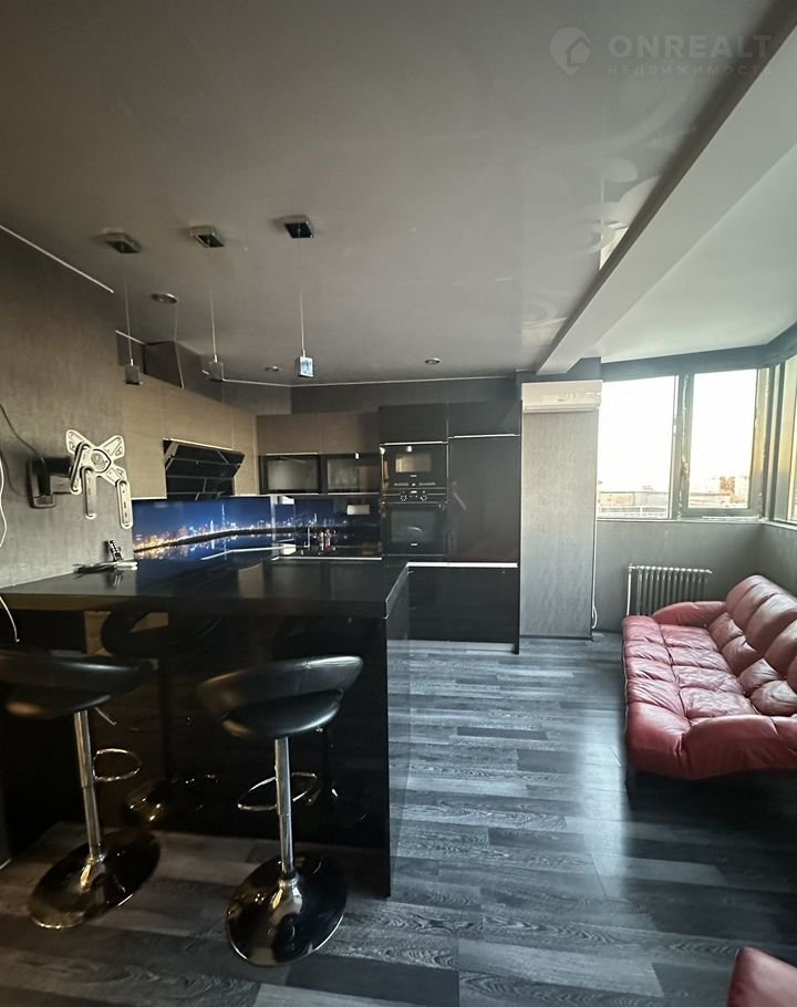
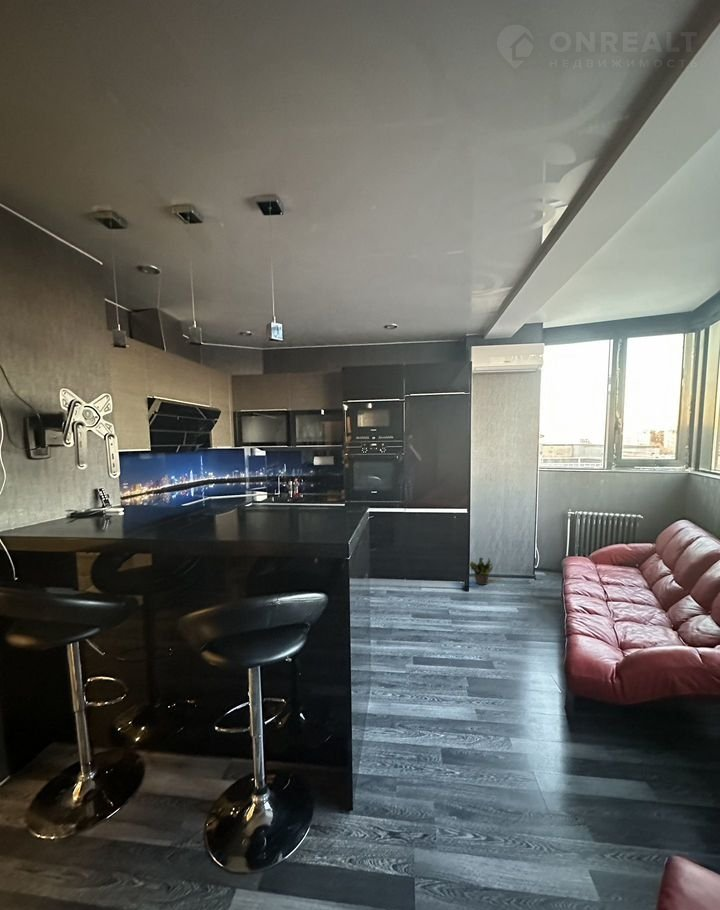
+ potted plant (478, 569)
